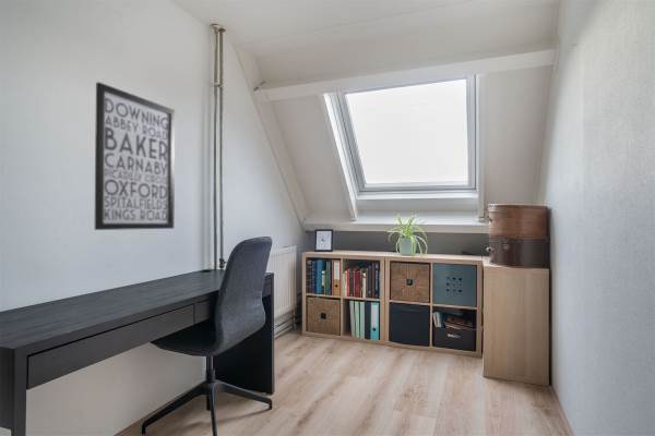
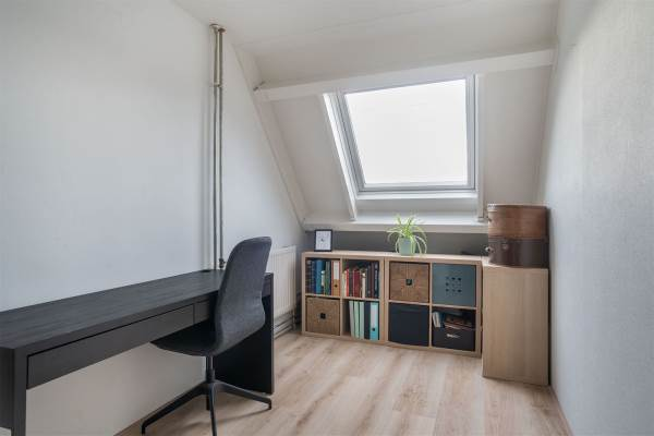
- wall art (139, 162)
